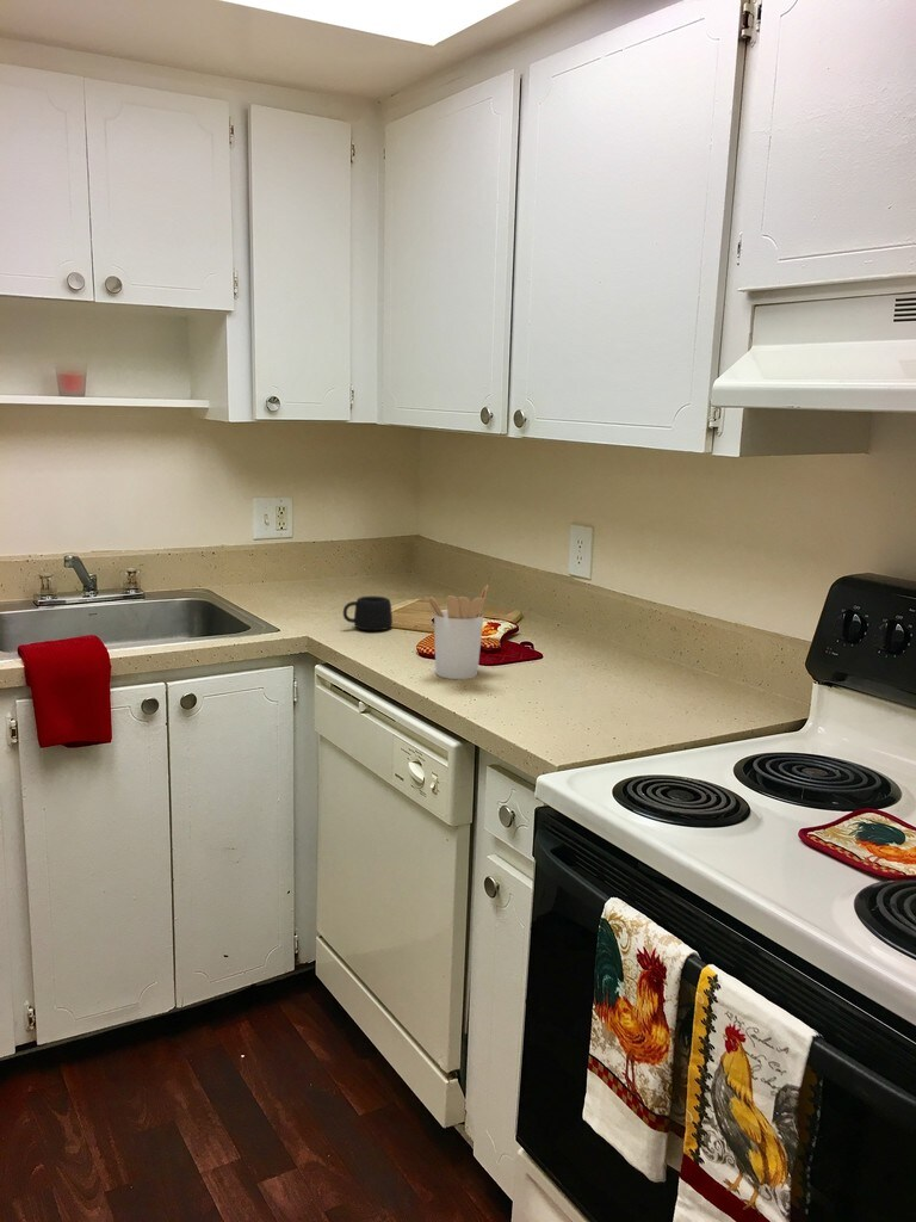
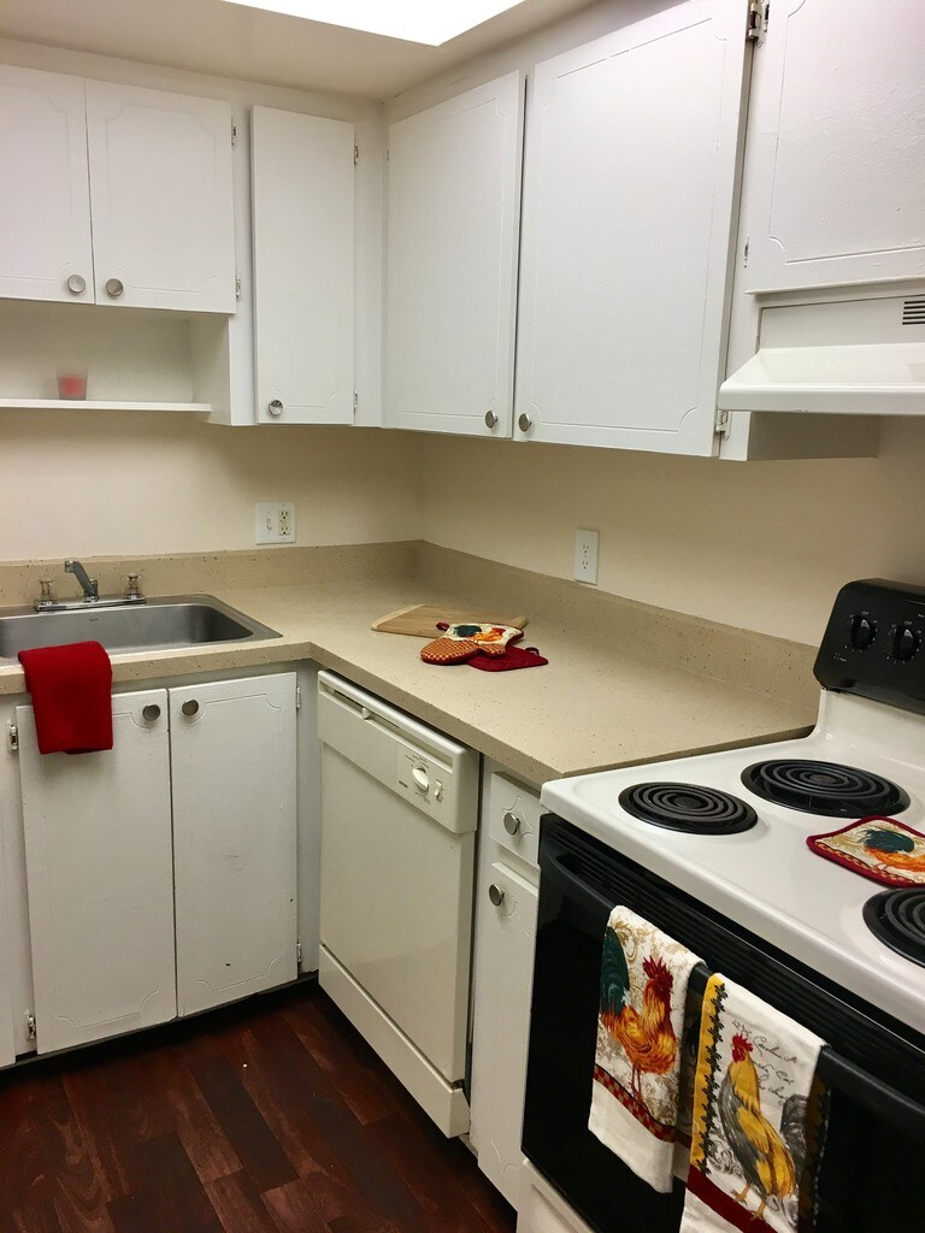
- utensil holder (459, 631)
- mug (366, 613)
